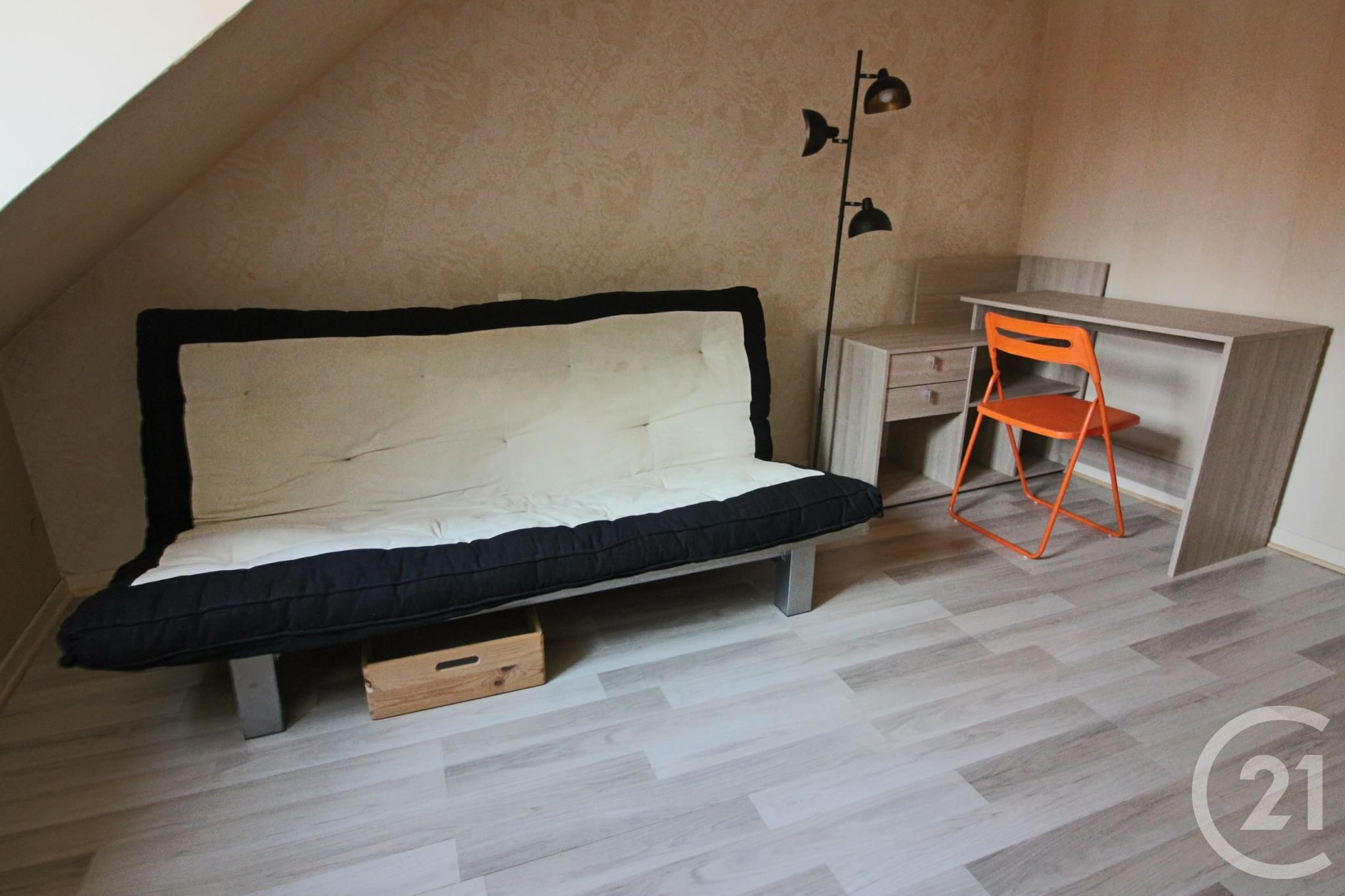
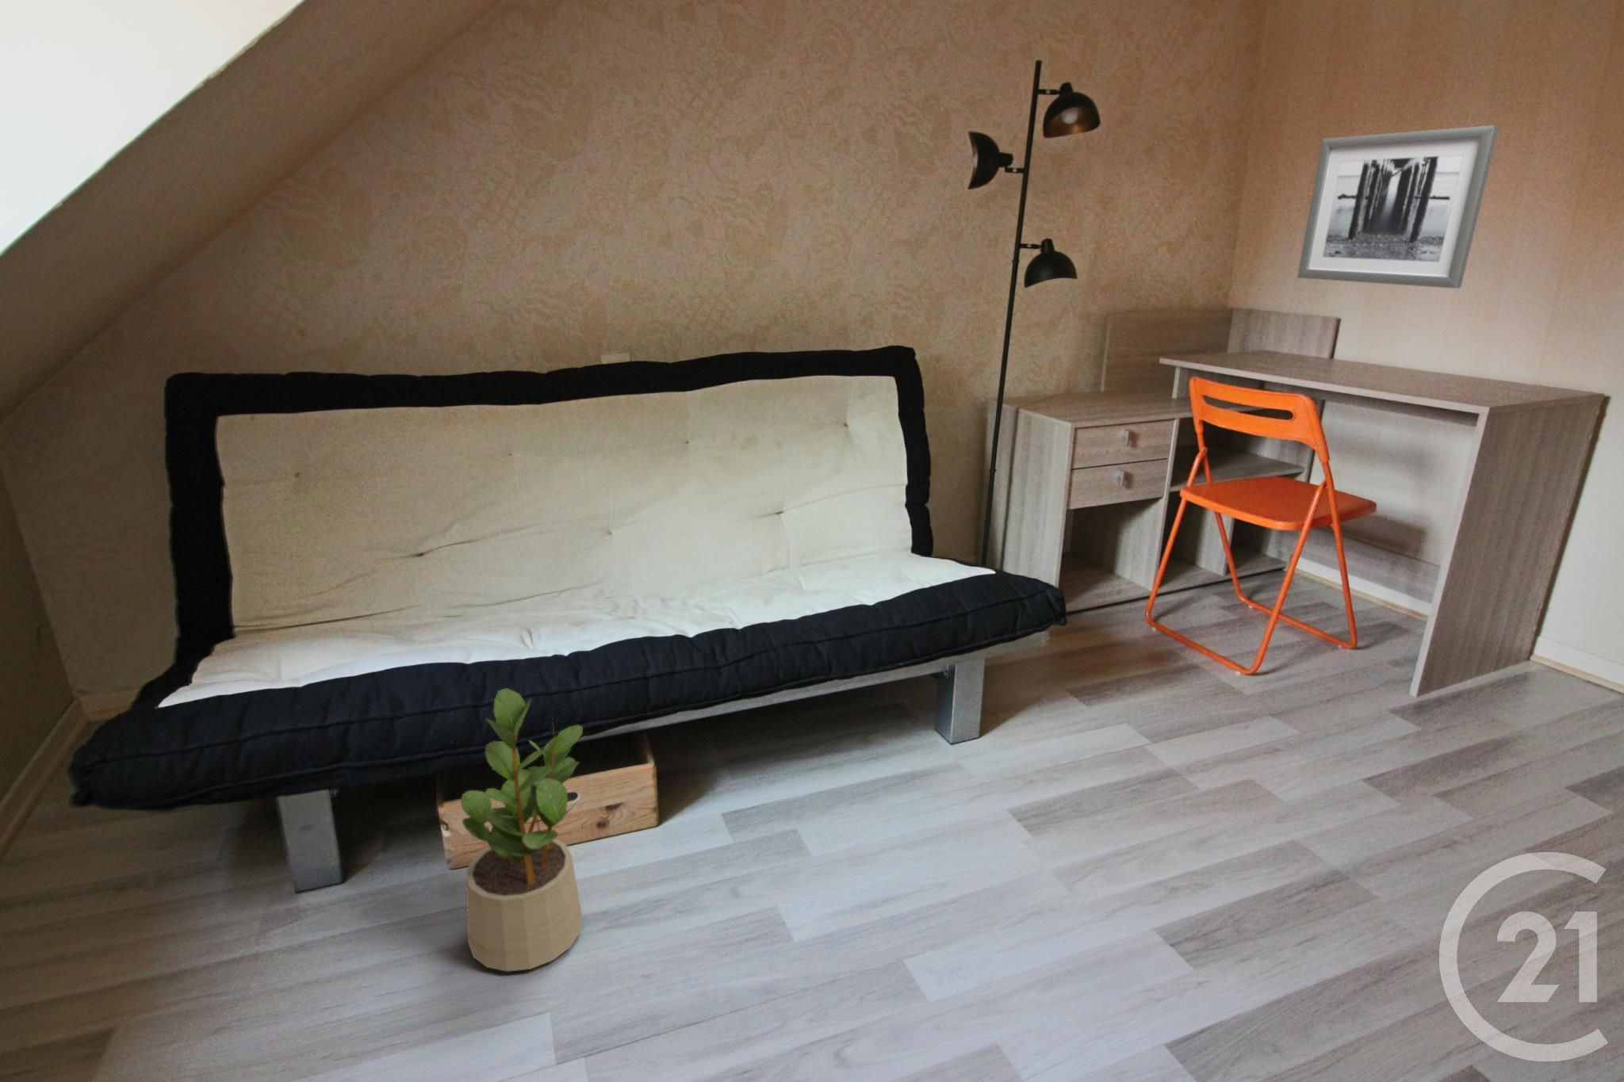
+ wall art (1387, 209)
+ potted plant (523, 807)
